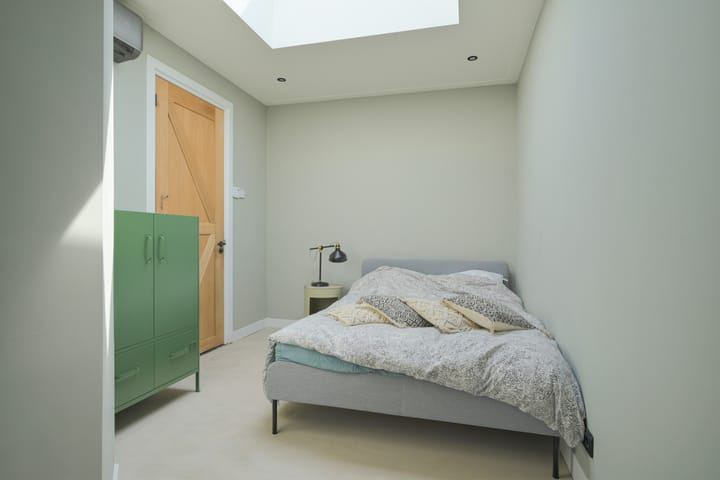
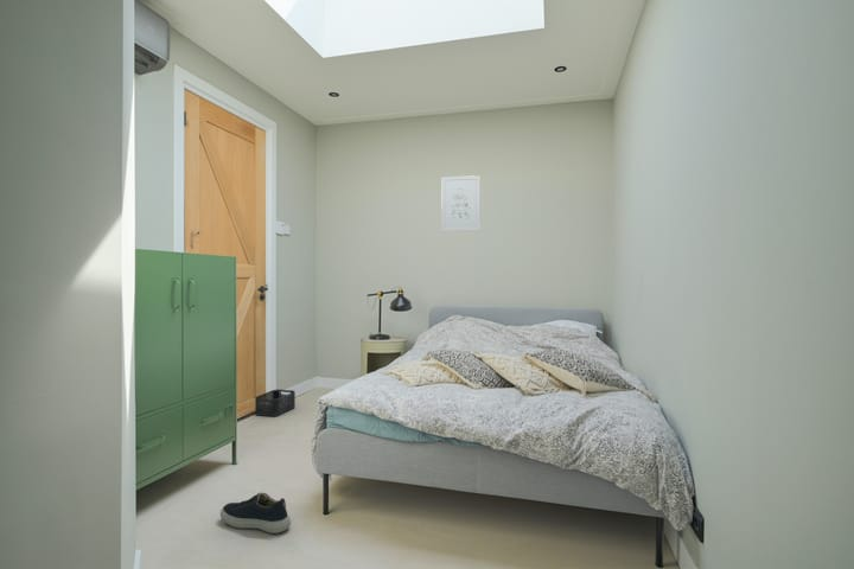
+ storage bin (275, 402)
+ wall art (460, 204)
+ shoe (255, 507)
